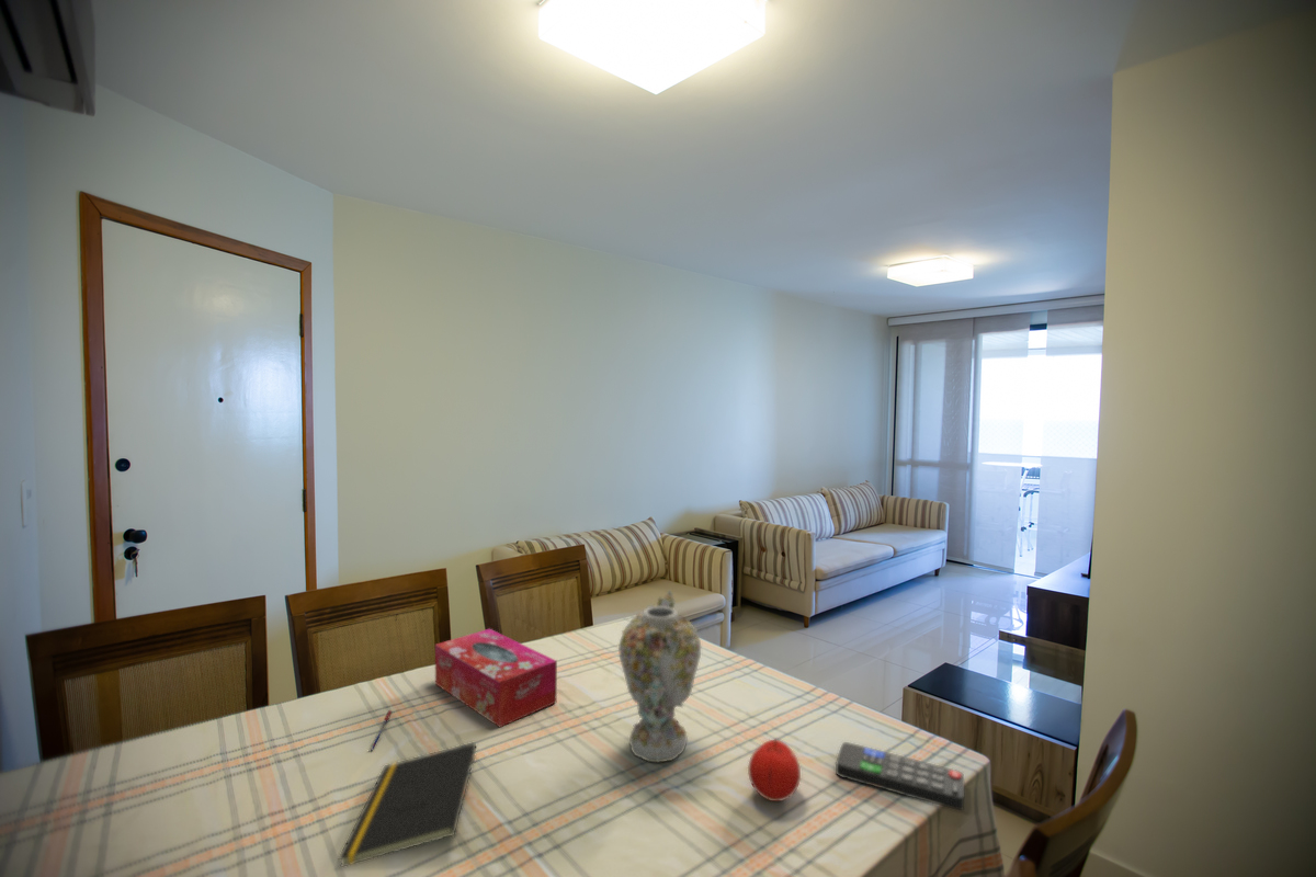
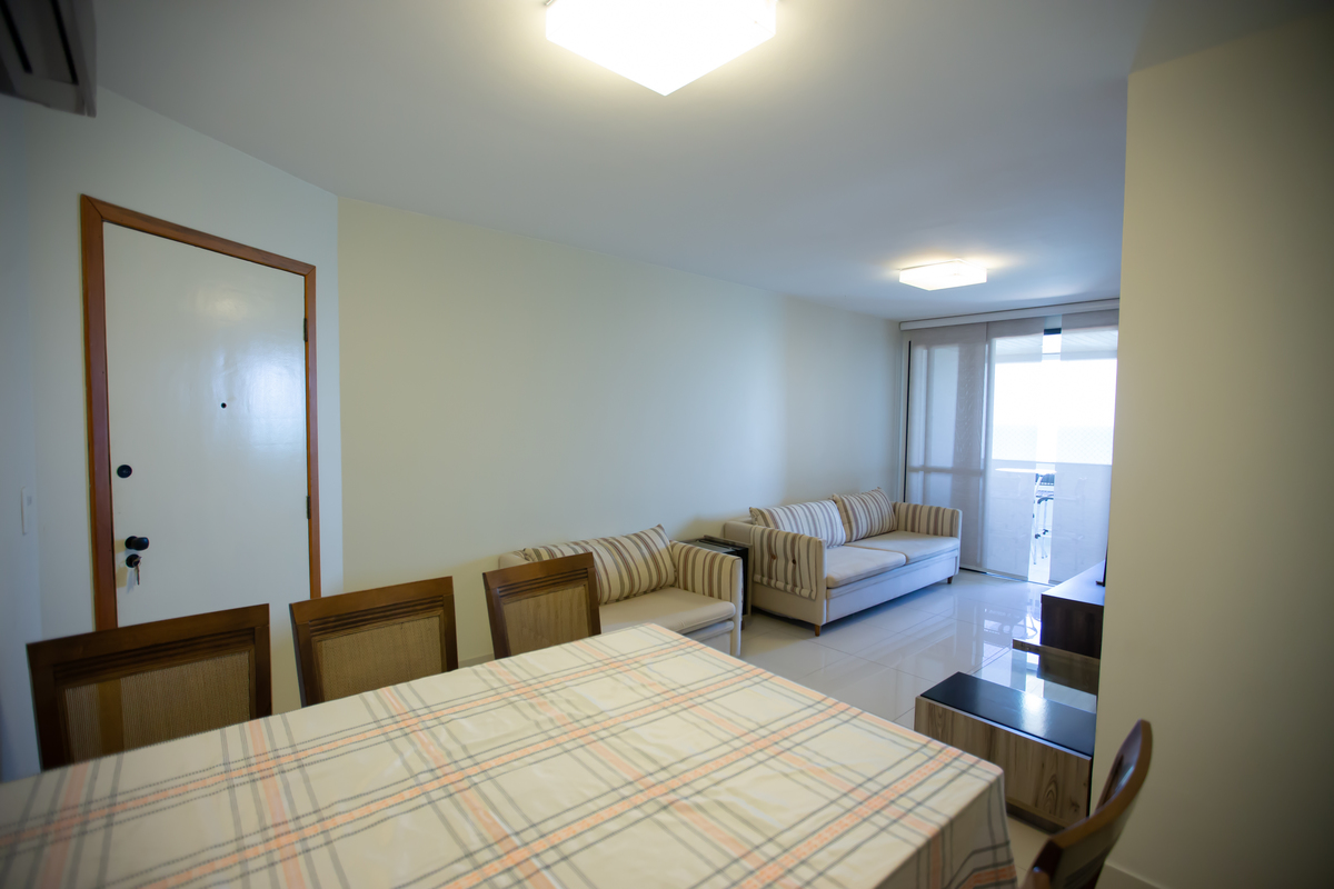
- pen (381, 729)
- tissue box (494, 672)
- notepad (416, 796)
- vase (659, 675)
- remote control (898, 772)
- fruit (774, 766)
